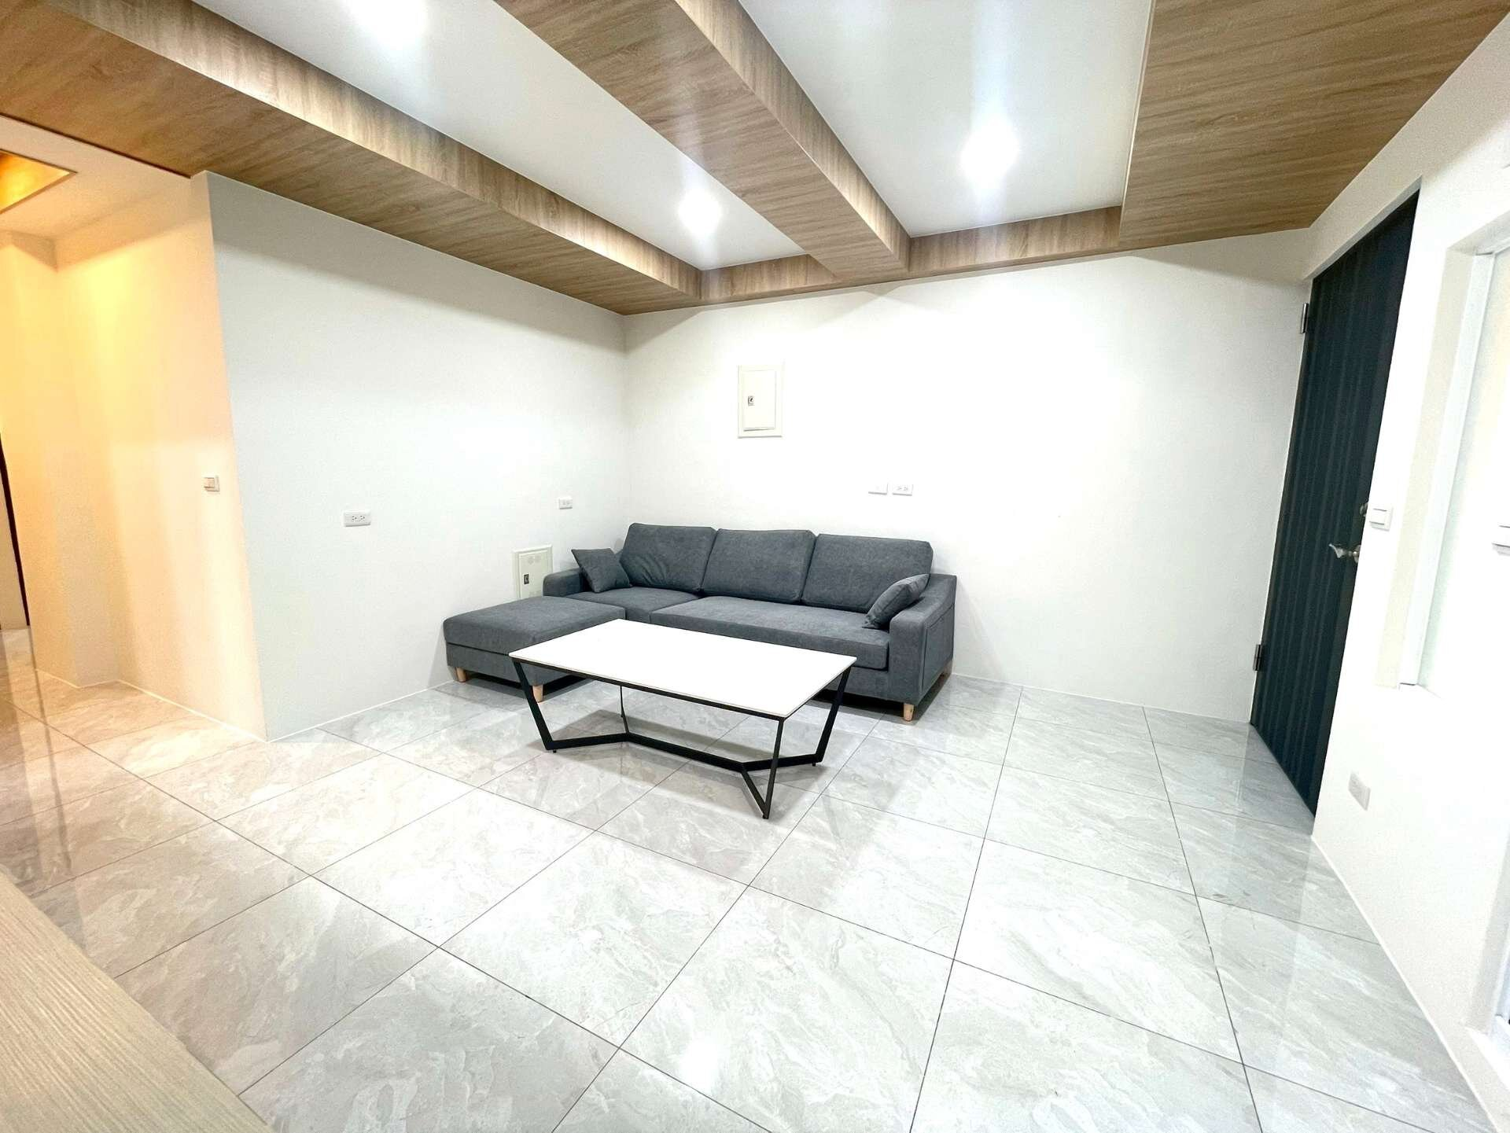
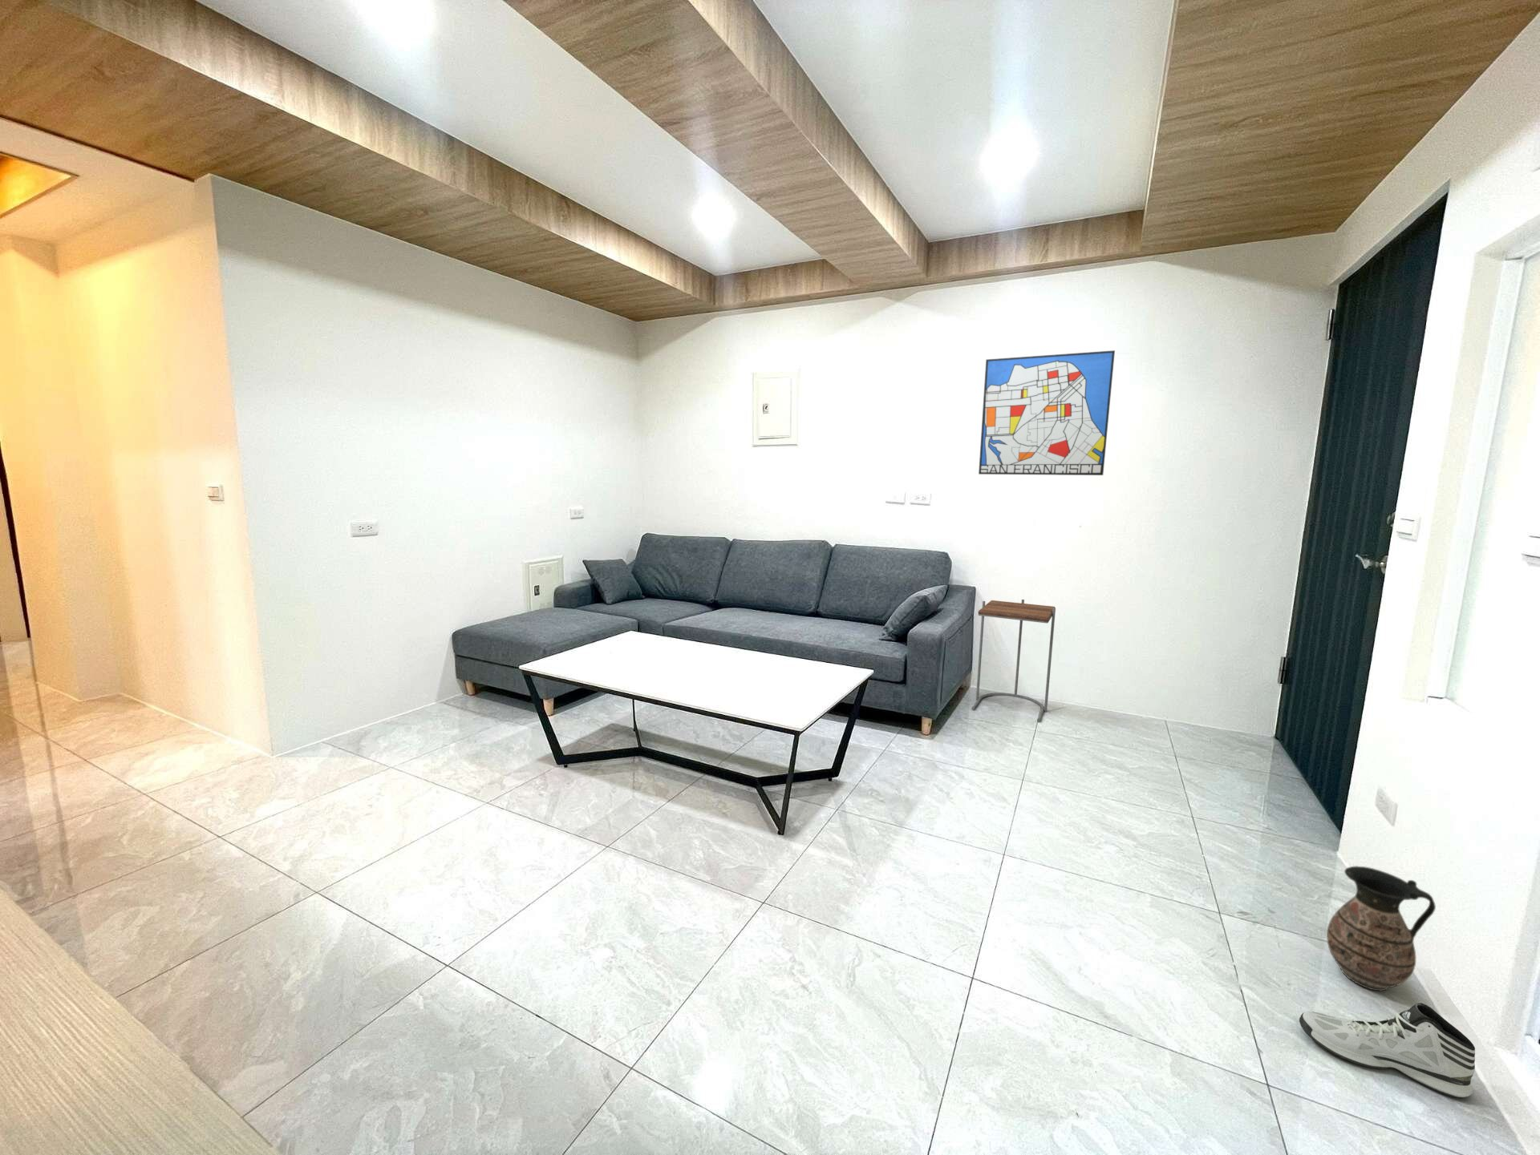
+ wall art (1042, 415)
+ side table (1017, 655)
+ ceramic jug (1376, 928)
+ sneaker (1385, 1026)
